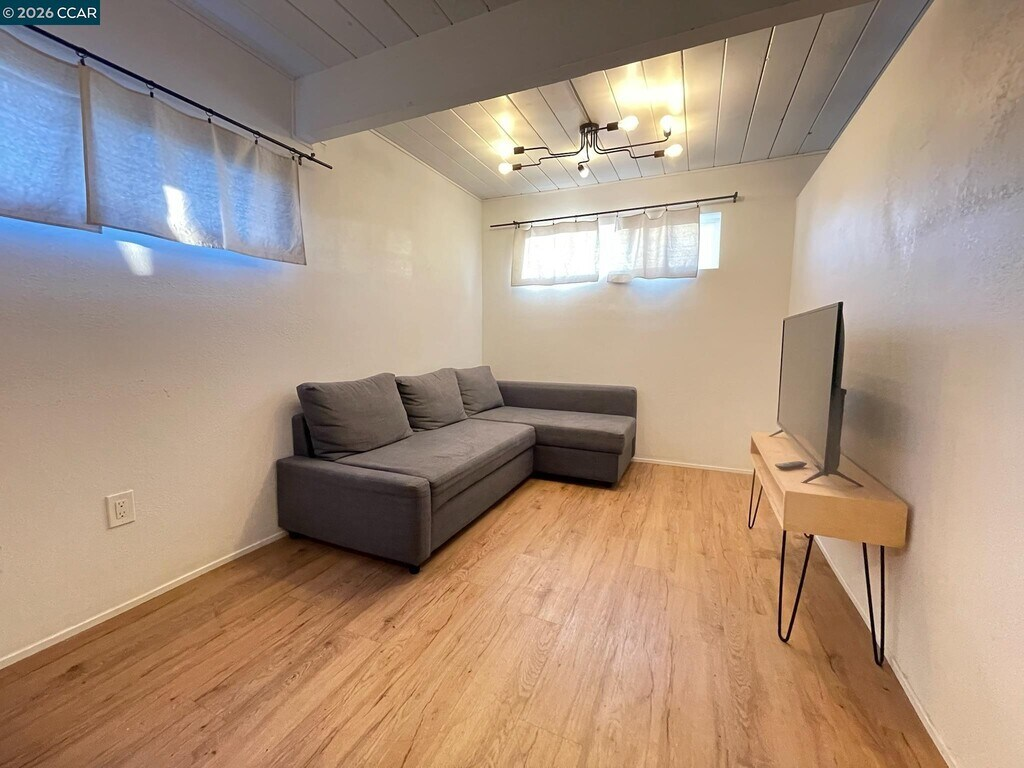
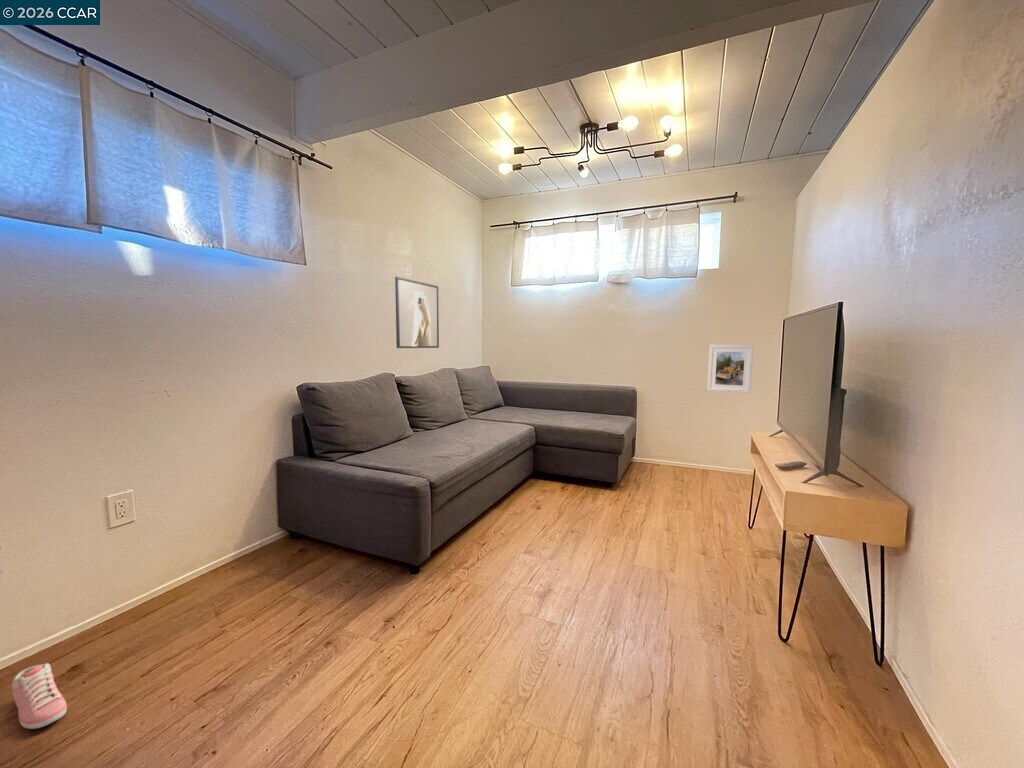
+ sneaker (36, 692)
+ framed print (418, 315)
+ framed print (729, 368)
